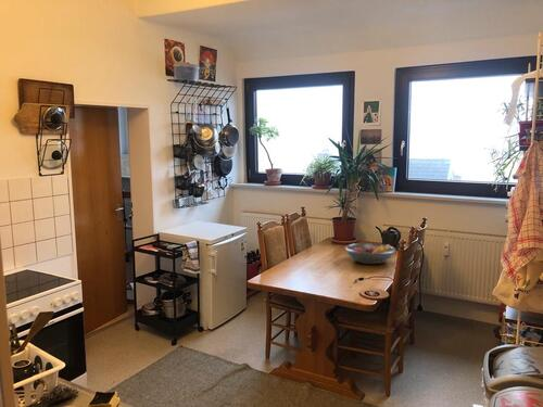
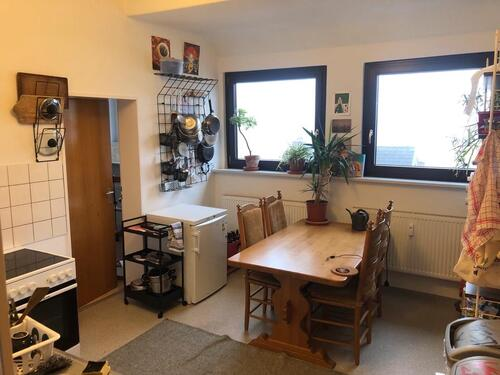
- fruit bowl (369, 253)
